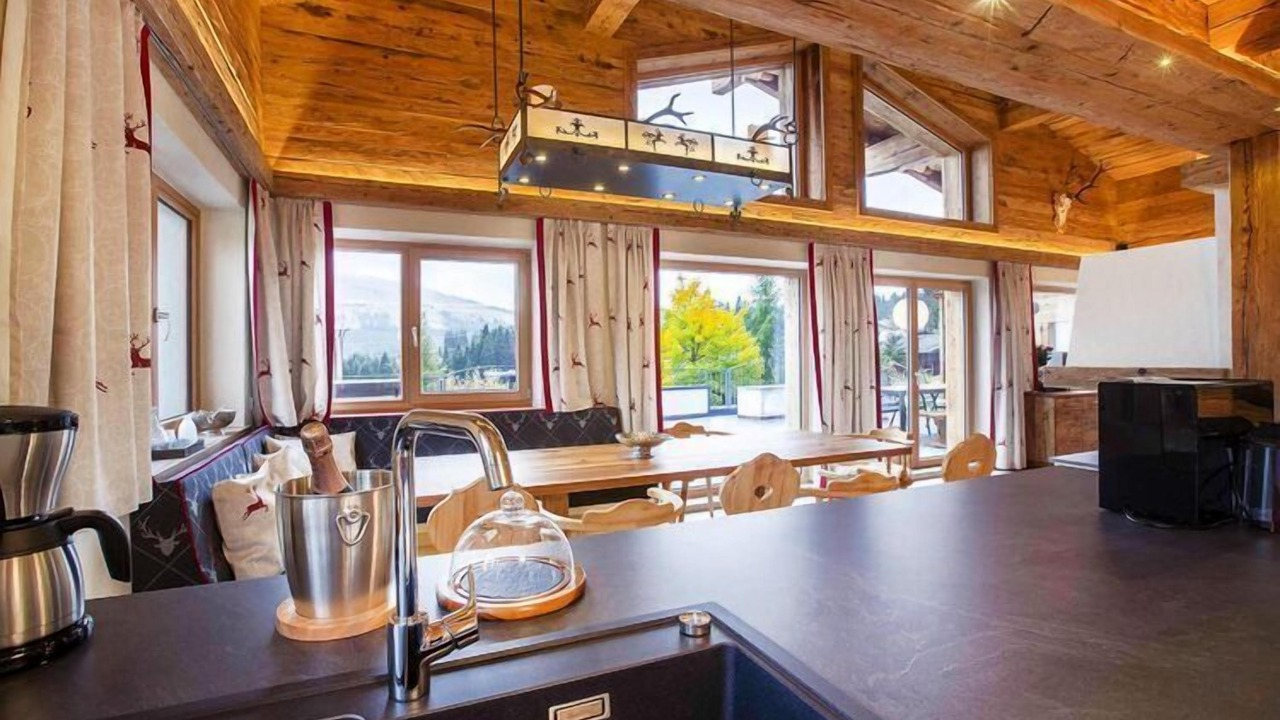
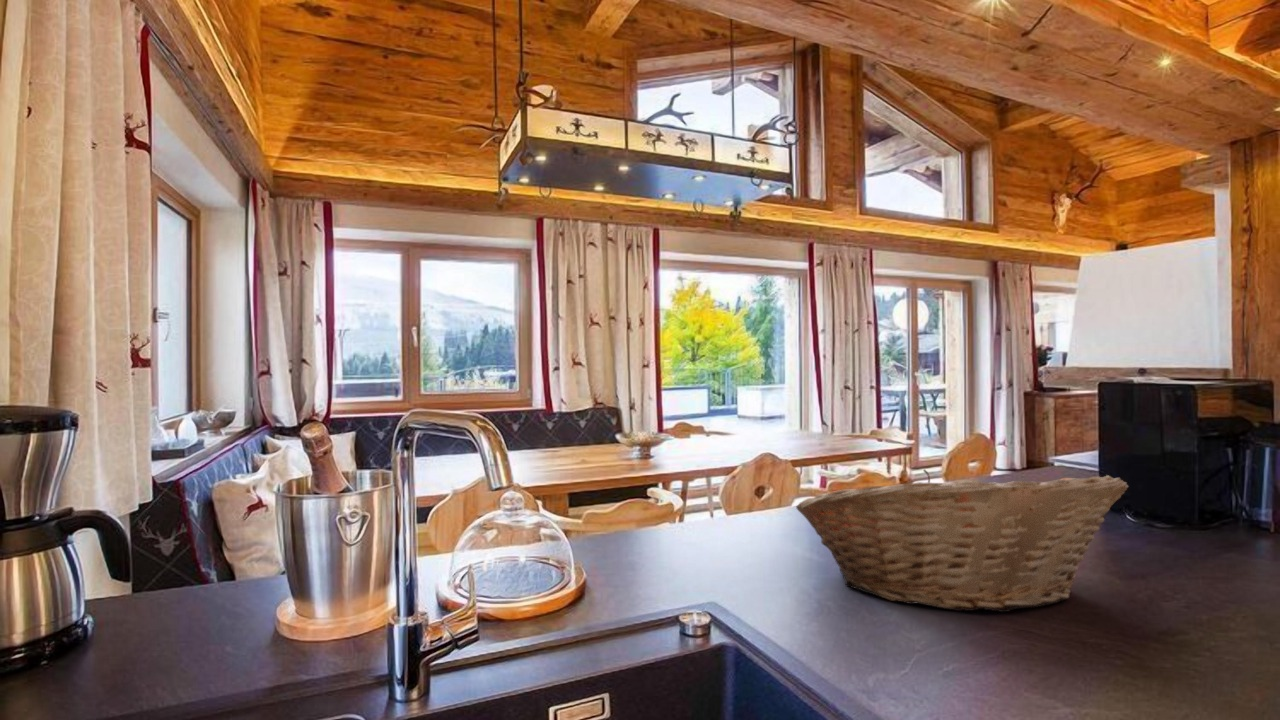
+ fruit basket (950, 522)
